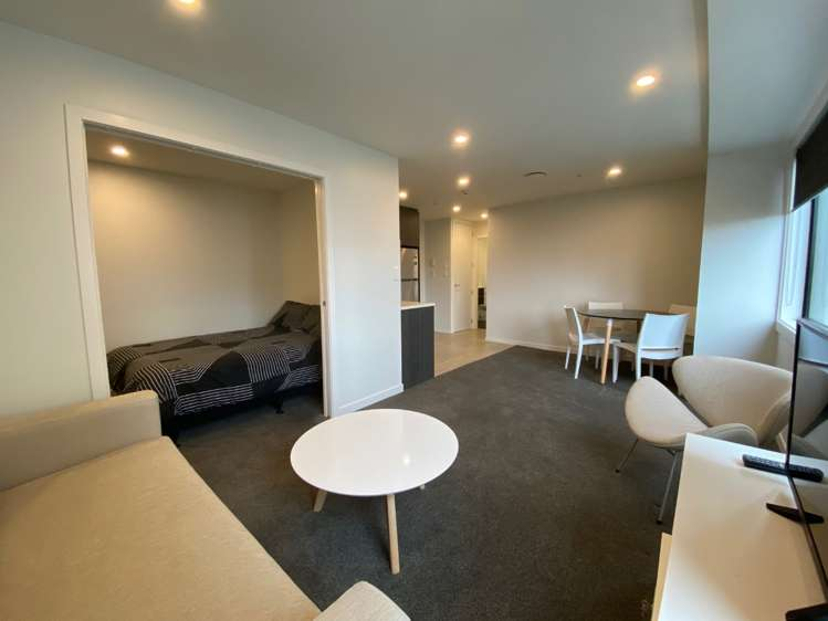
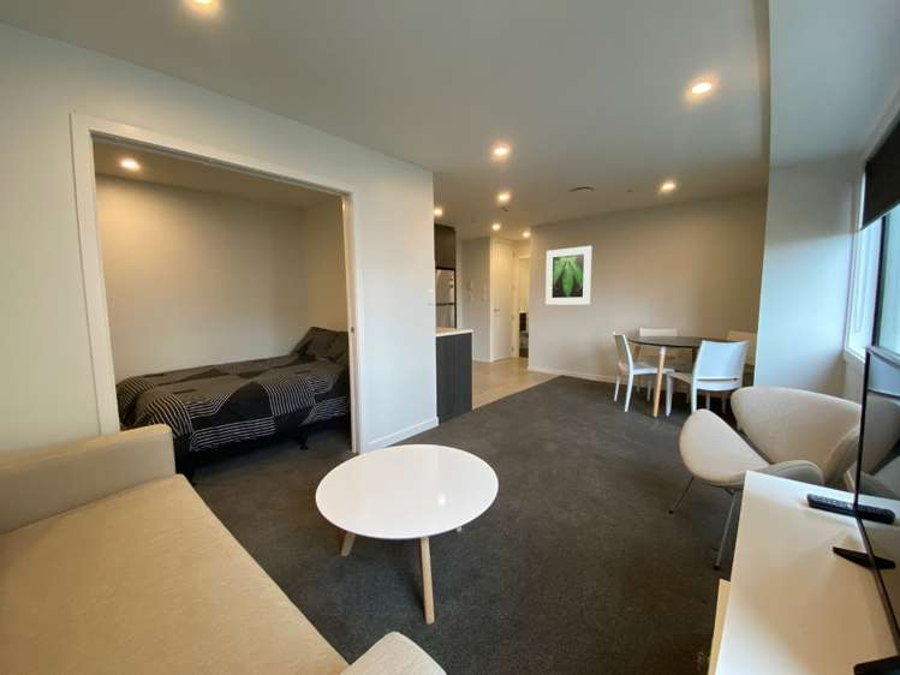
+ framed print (567, 276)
